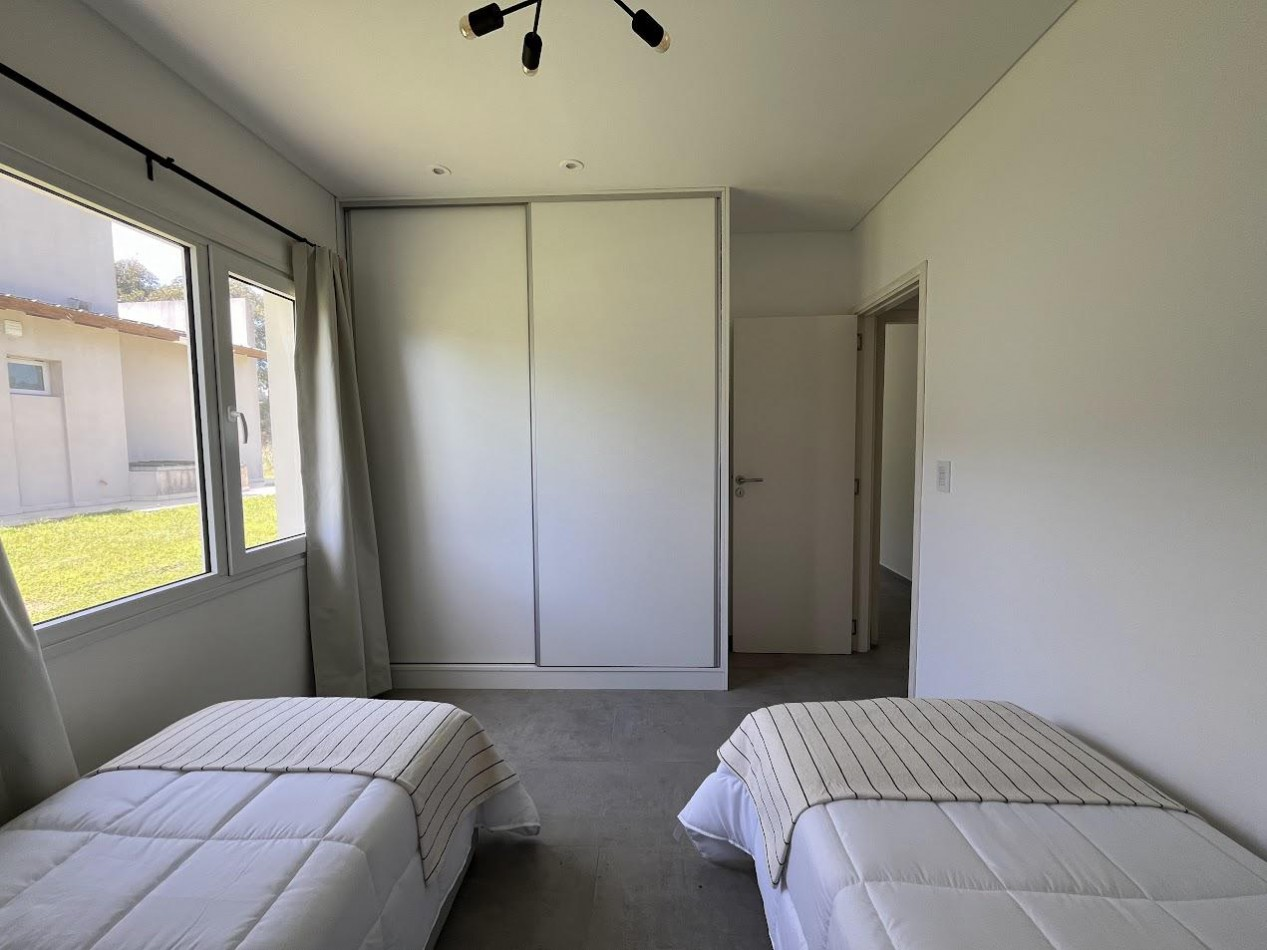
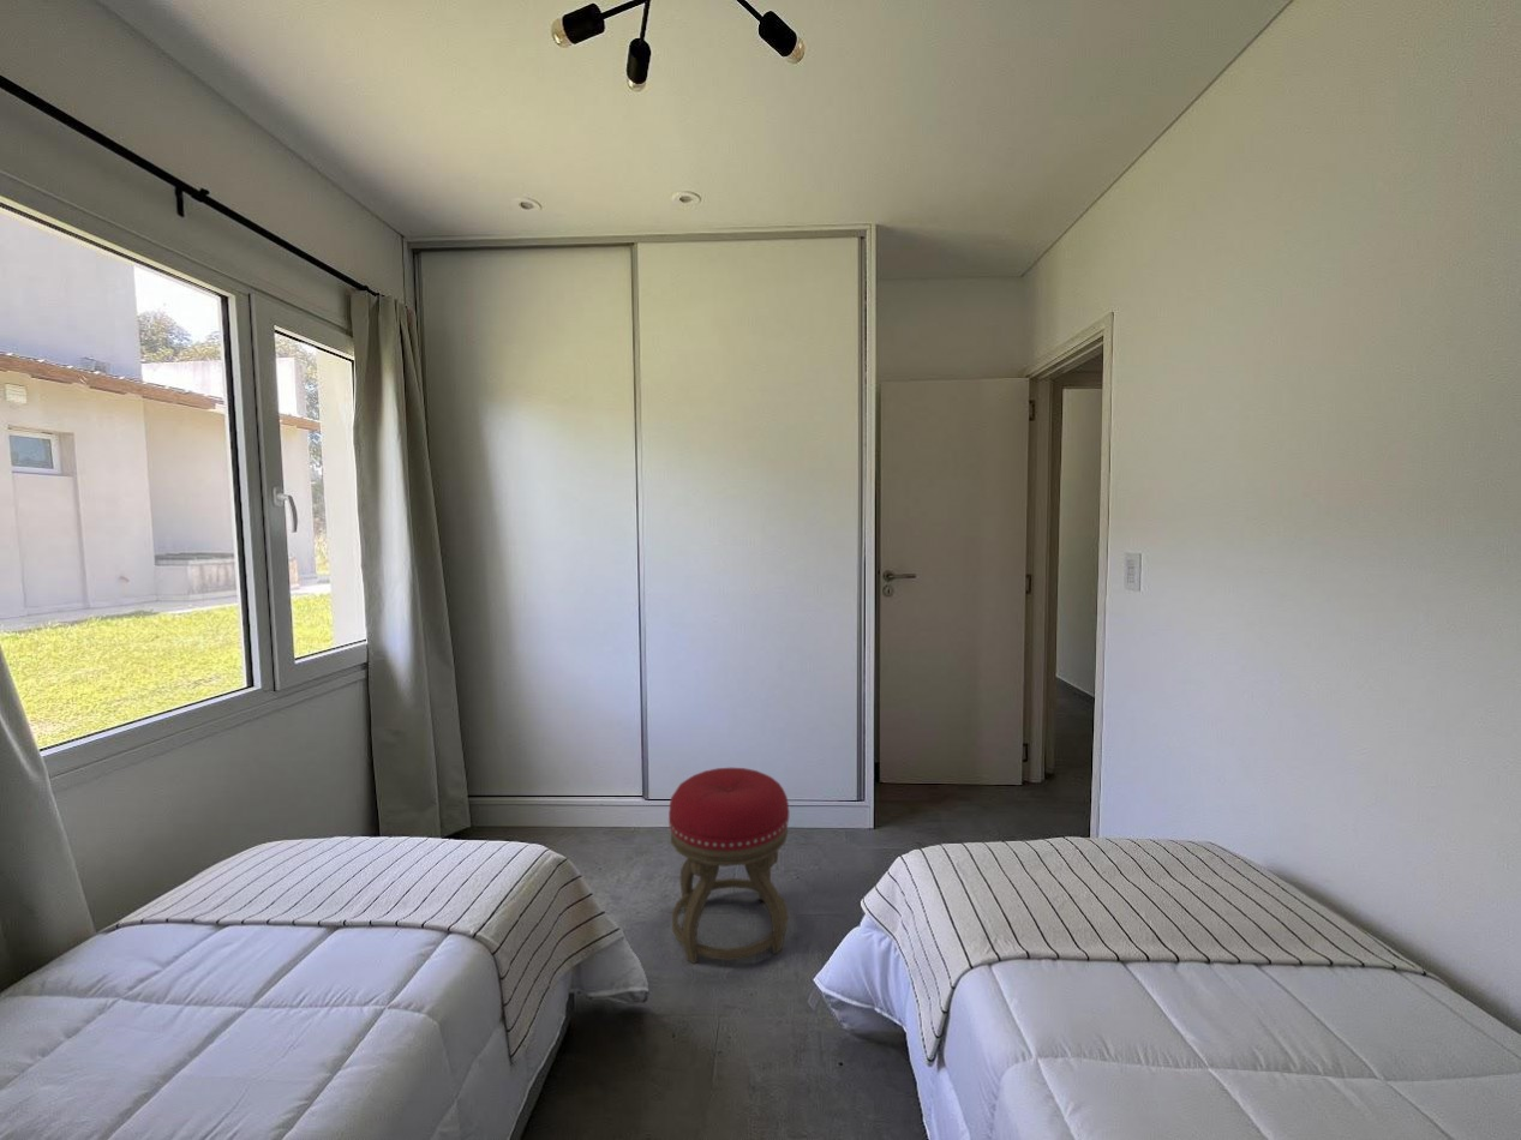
+ stool (729, 856)
